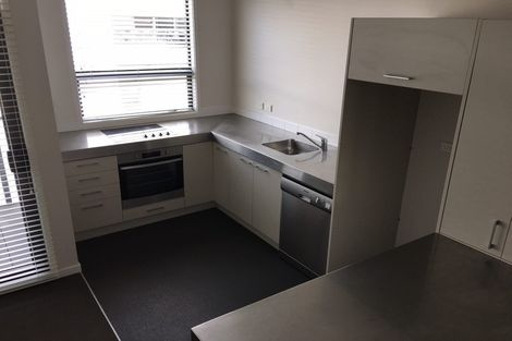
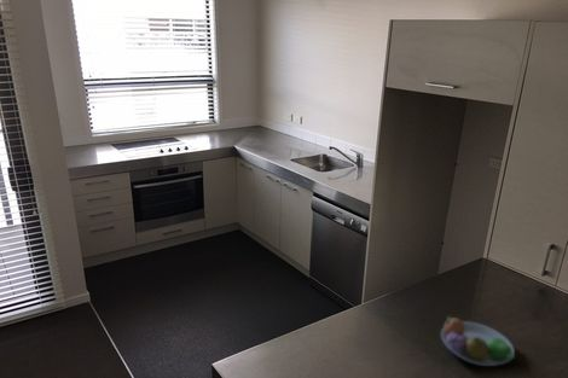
+ fruit bowl (479, 337)
